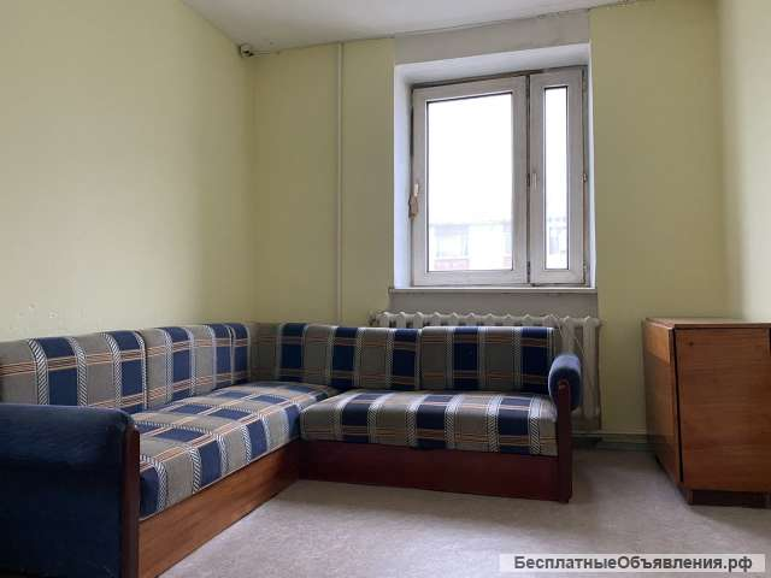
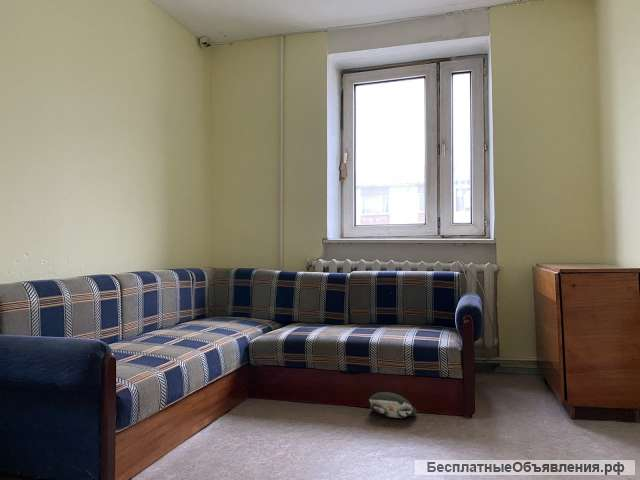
+ plush toy (391, 404)
